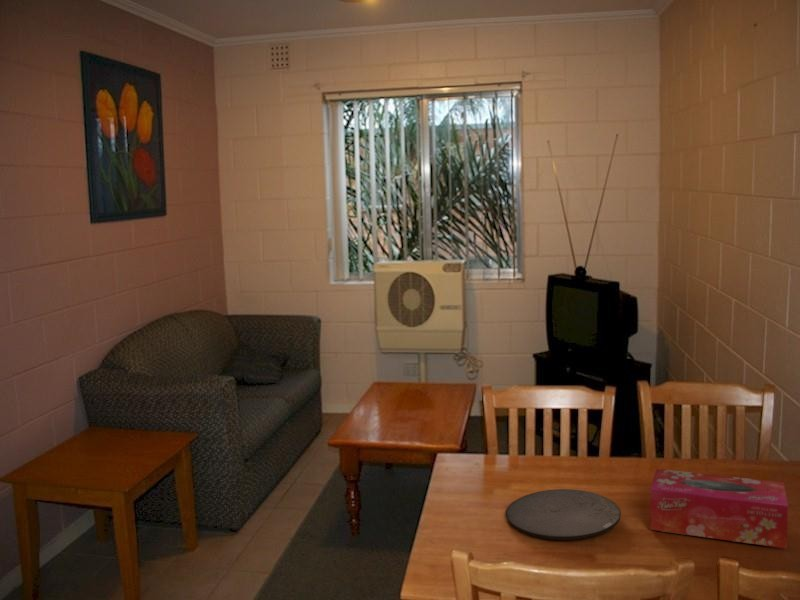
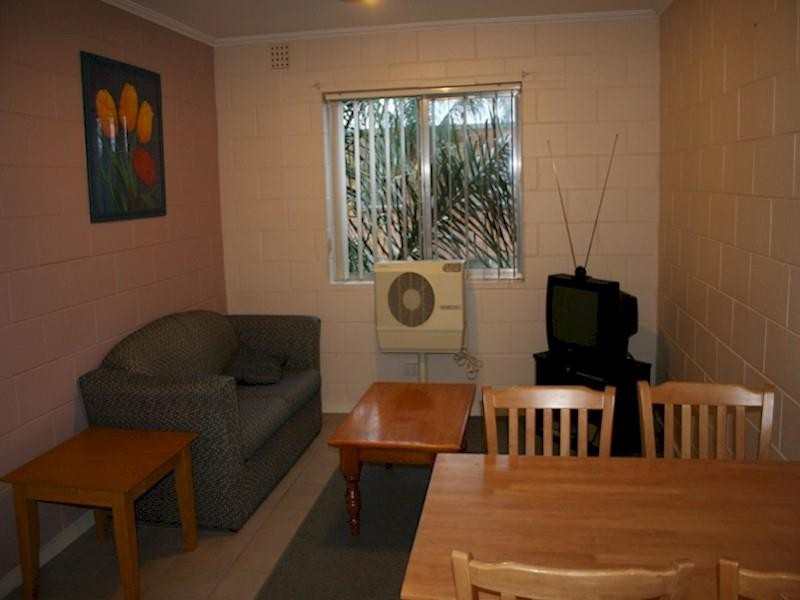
- tissue box (716, 505)
- plate (562, 512)
